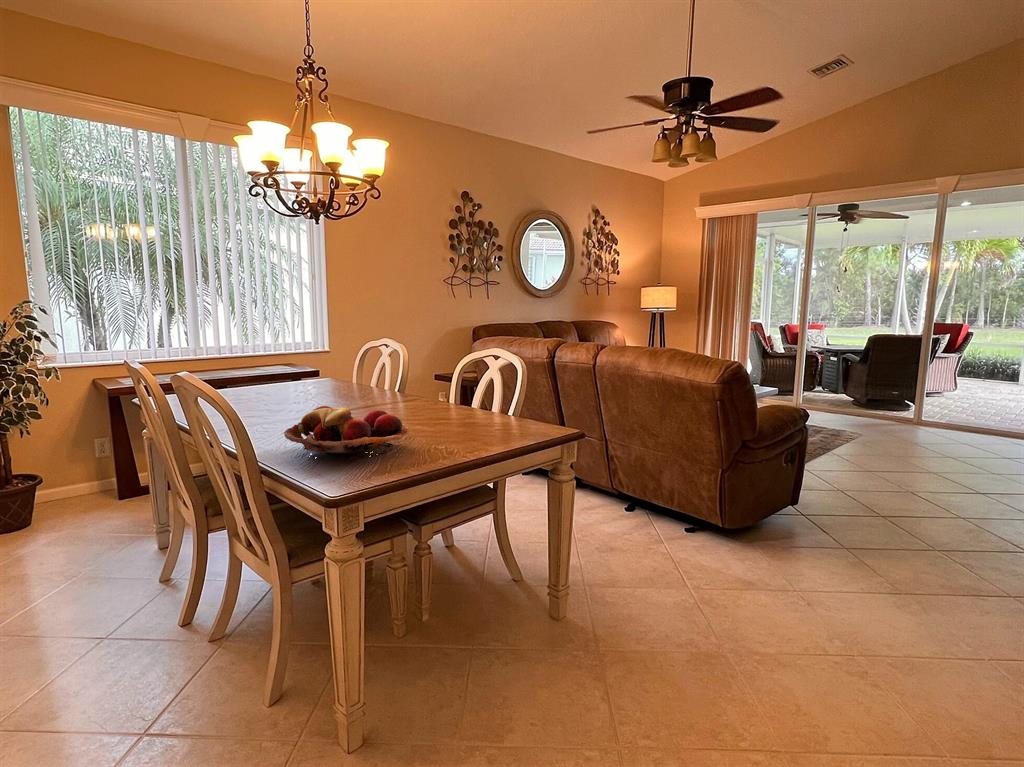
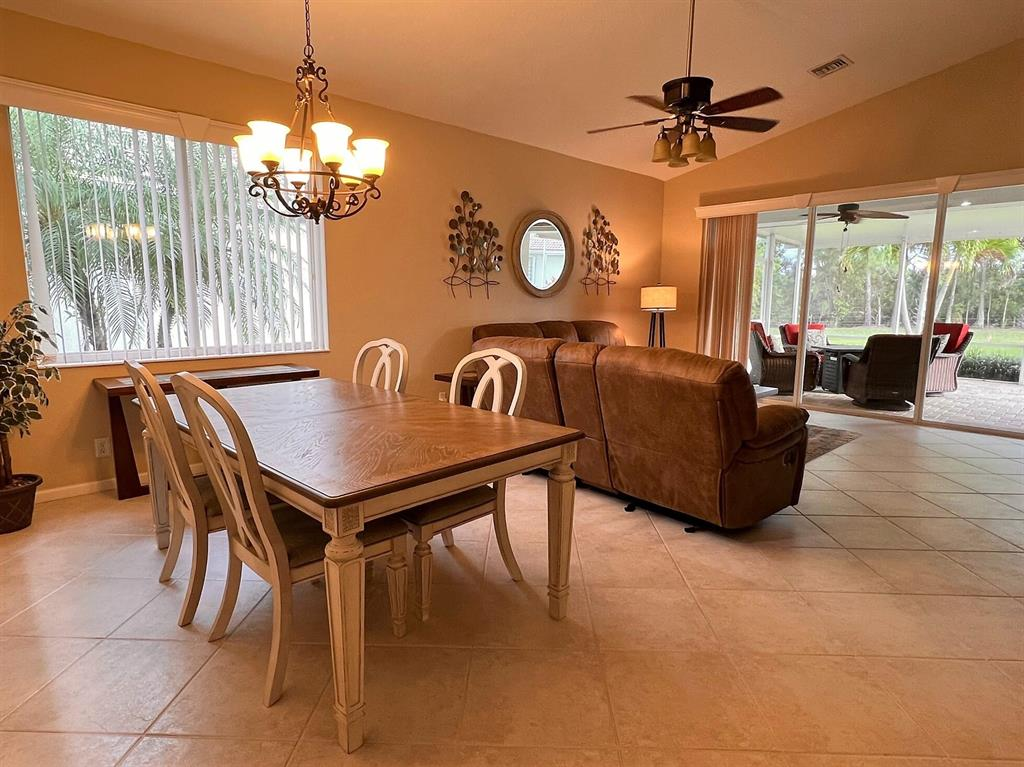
- fruit basket (346, 429)
